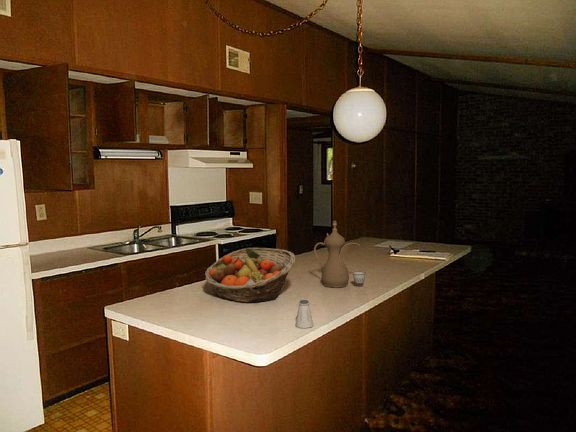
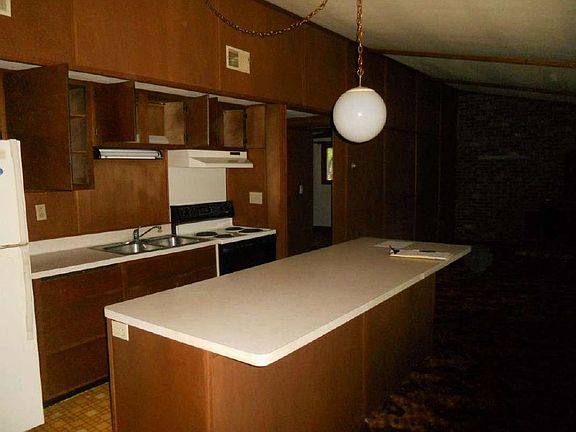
- saltshaker (304, 313)
- fruit basket (249, 273)
- teapot (339, 253)
